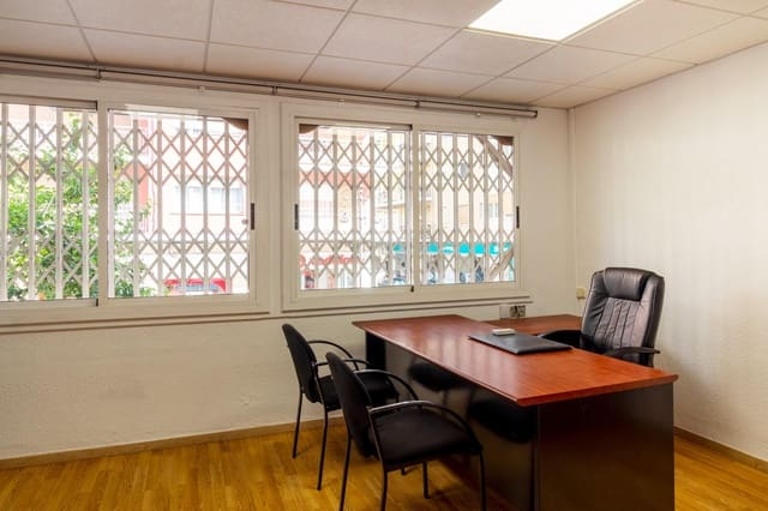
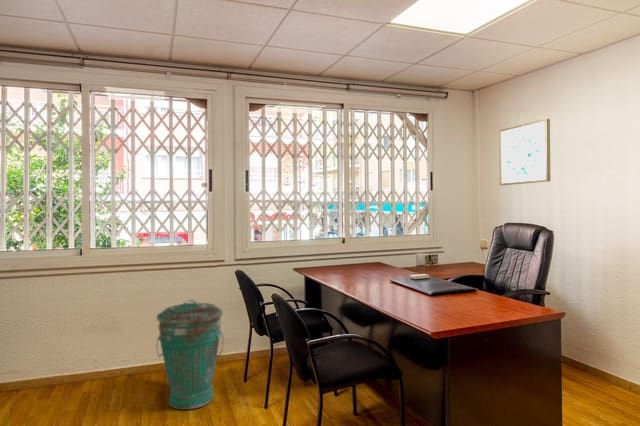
+ wall art (523, 154)
+ trash can (190, 350)
